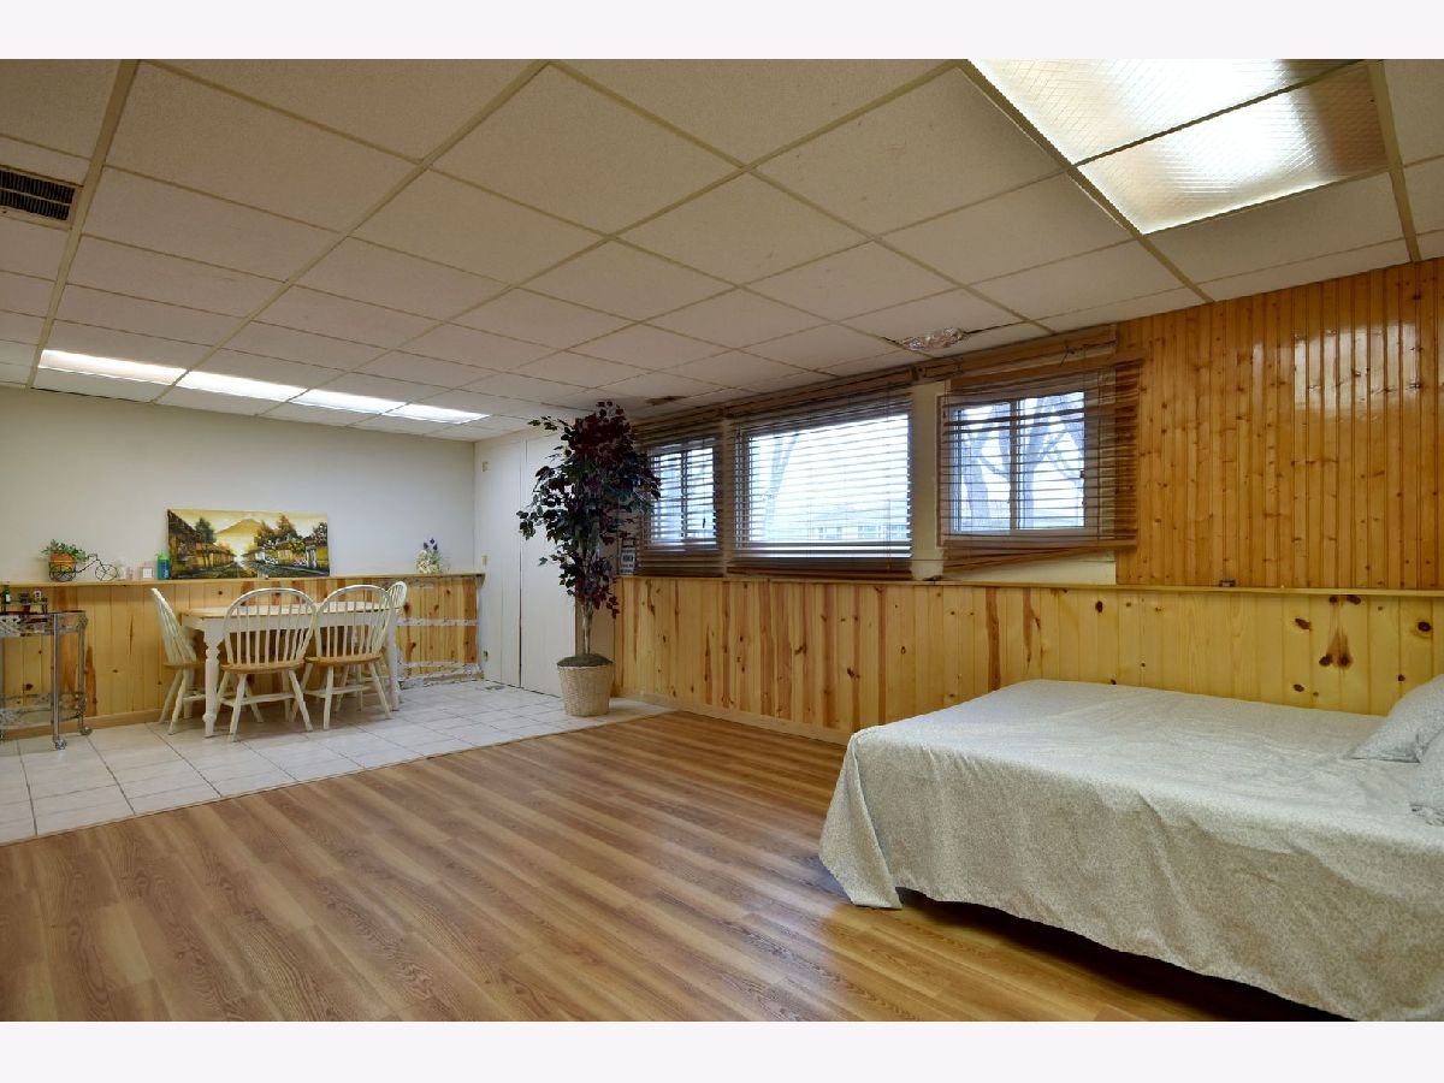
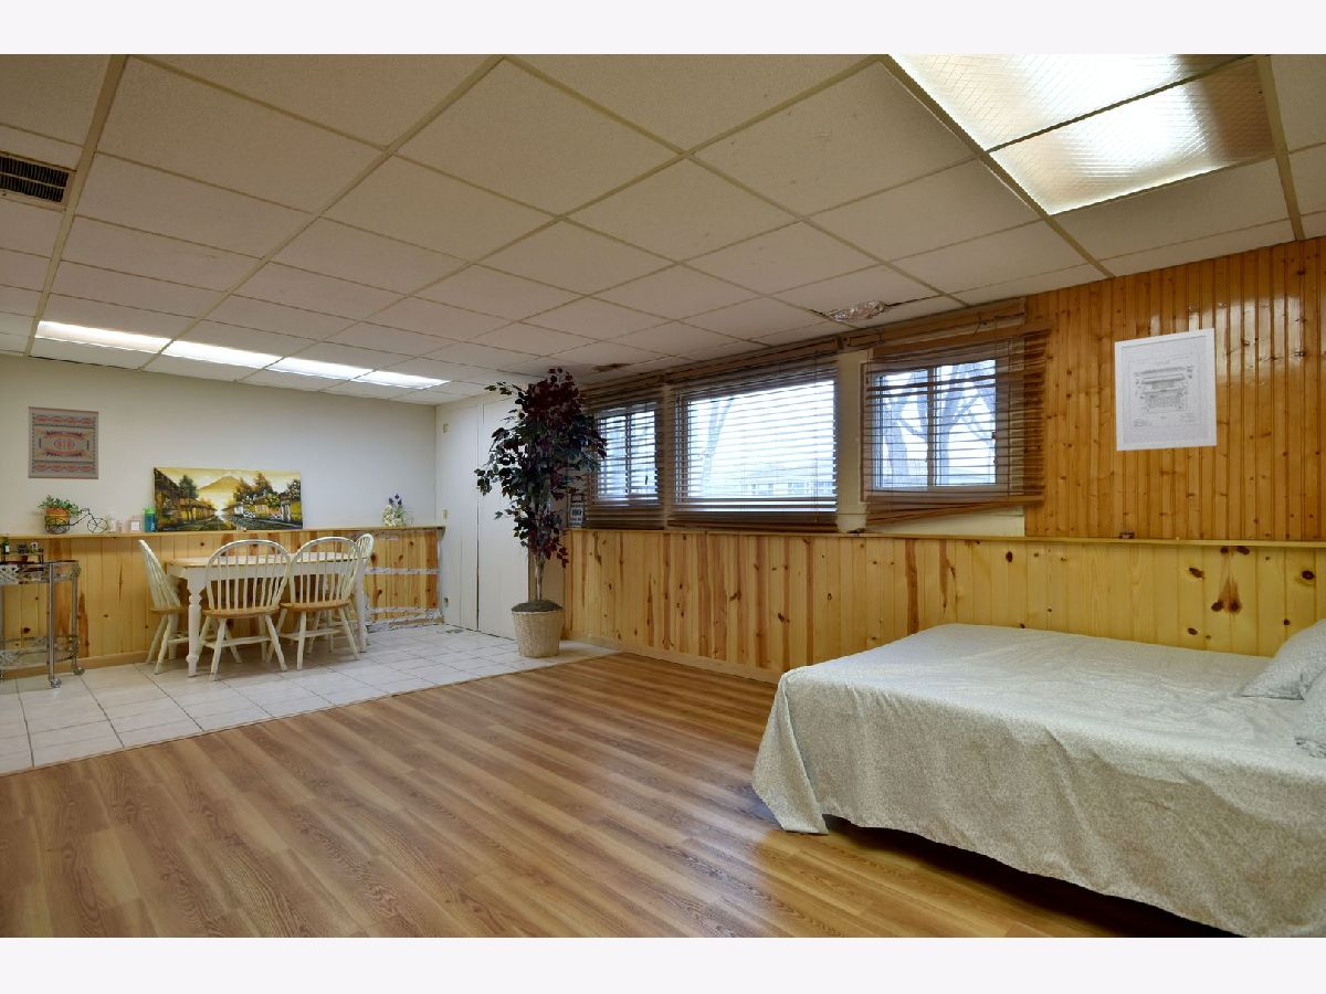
+ wall art (1164, 391)
+ wall art (64, 444)
